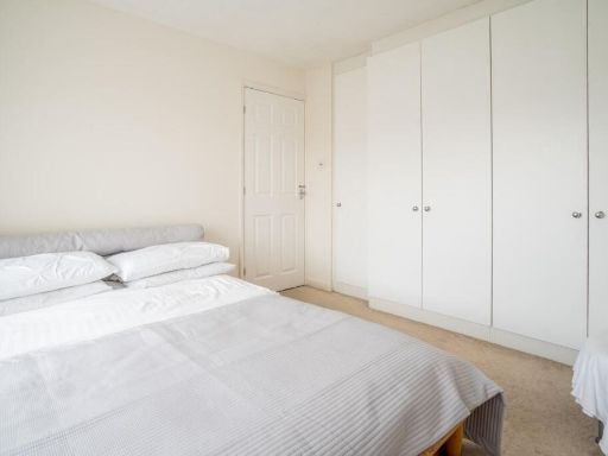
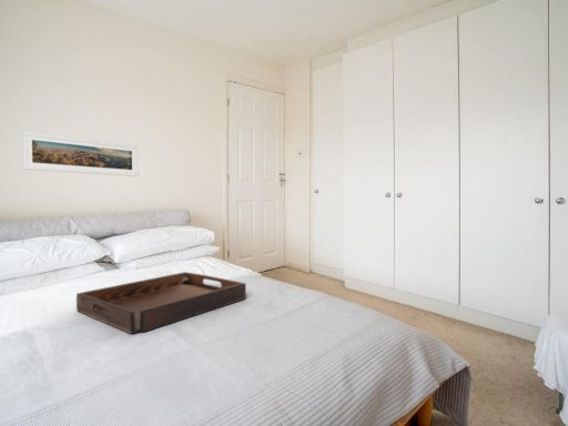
+ serving tray (165, 295)
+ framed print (87, 155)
